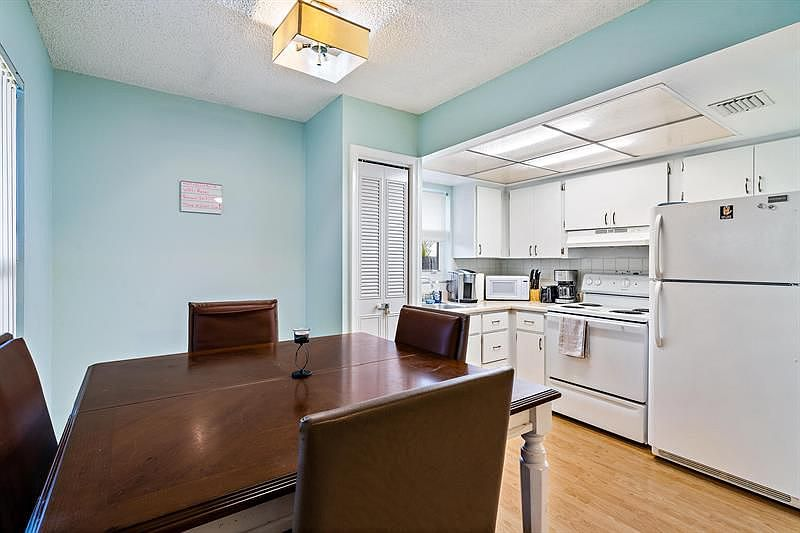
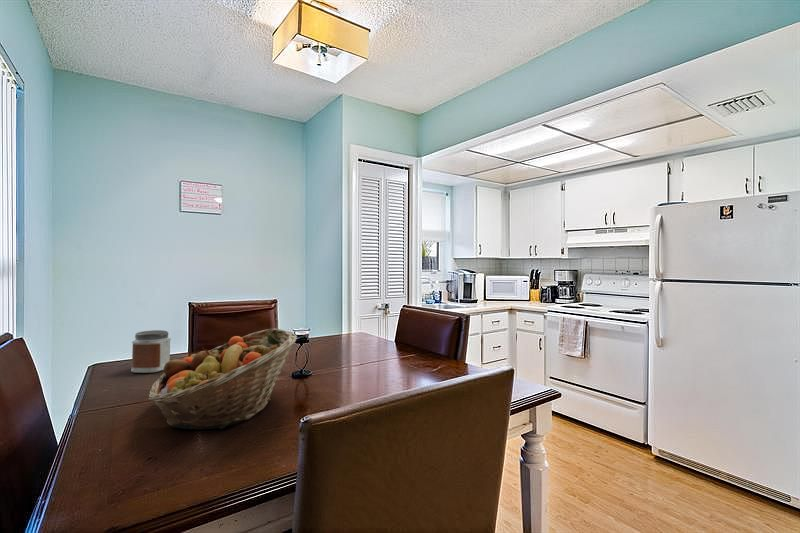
+ jar (151, 350)
+ fruit basket (227, 371)
